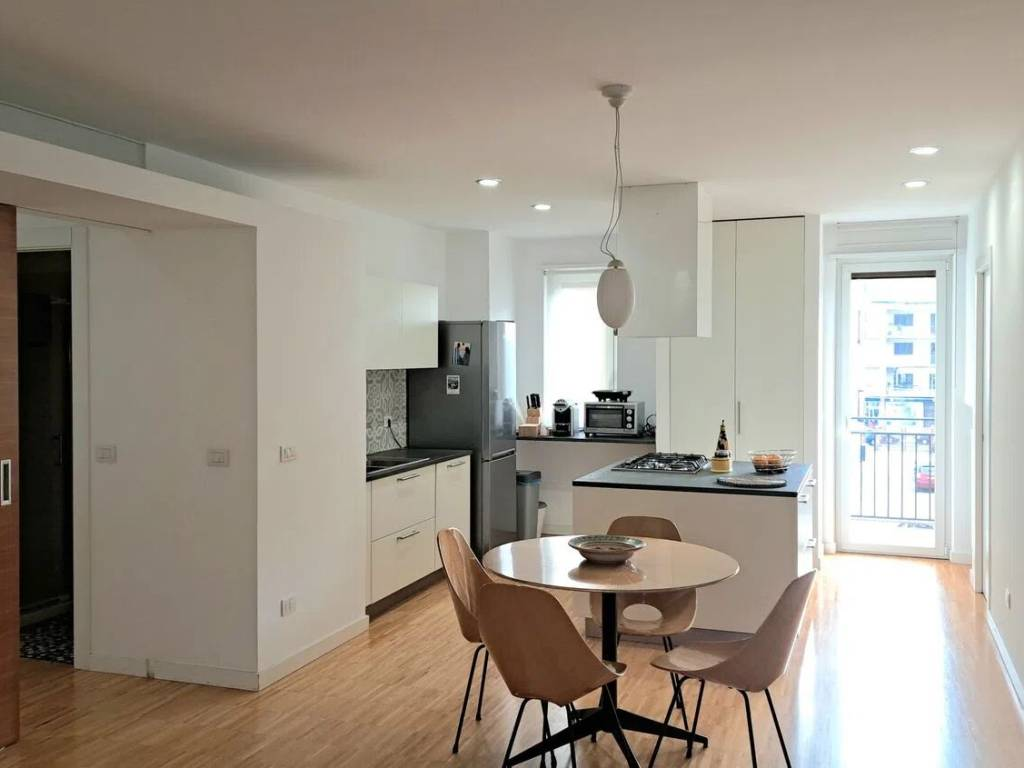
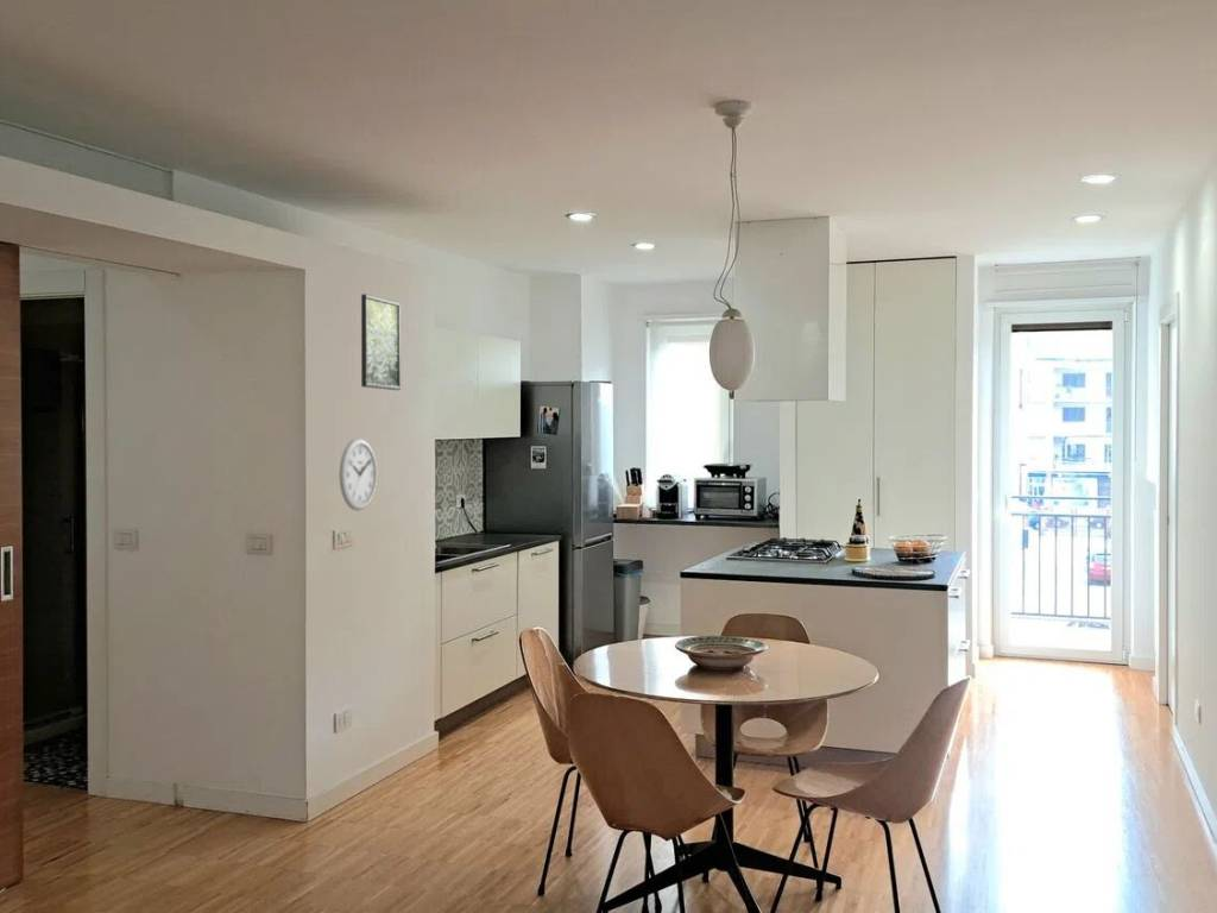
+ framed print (382, 344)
+ wall clock (359, 473)
